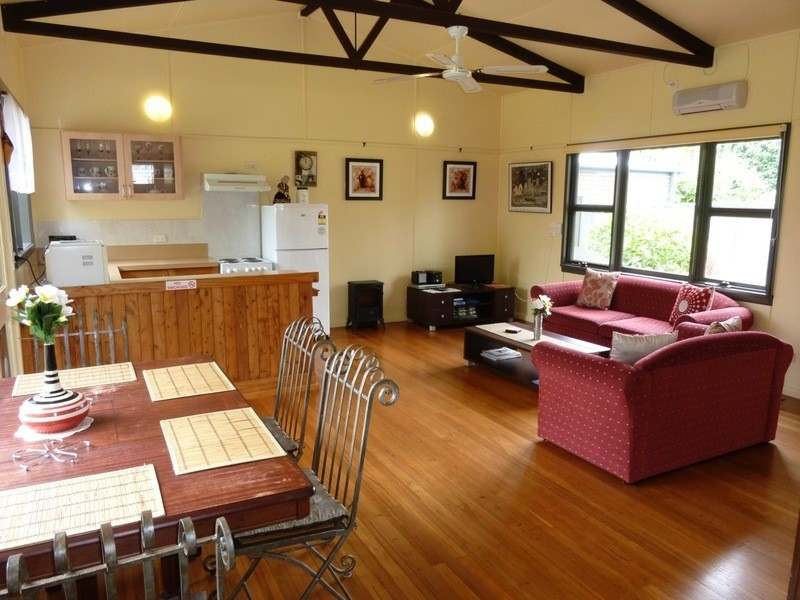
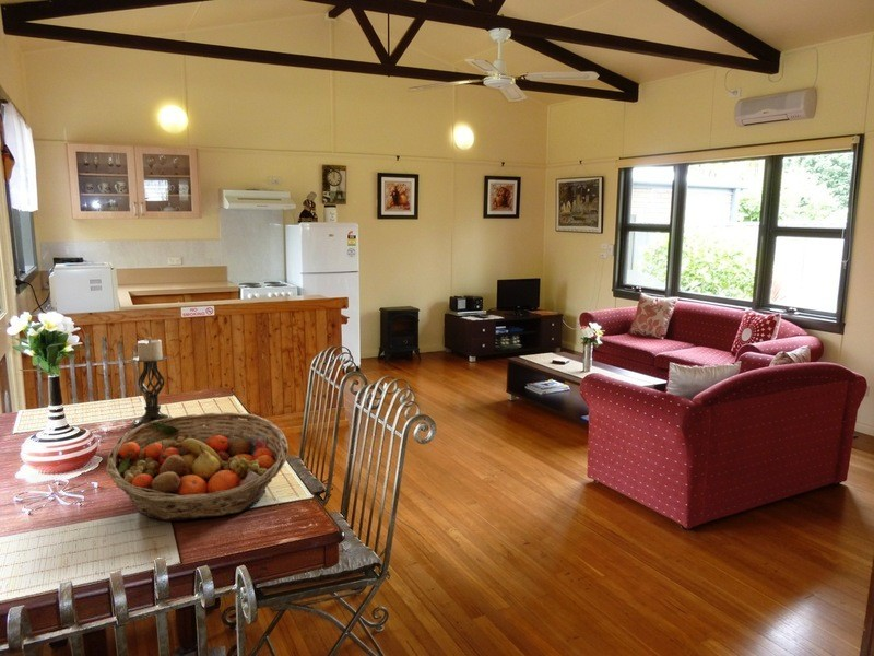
+ fruit basket (201, 464)
+ candle holder (151, 382)
